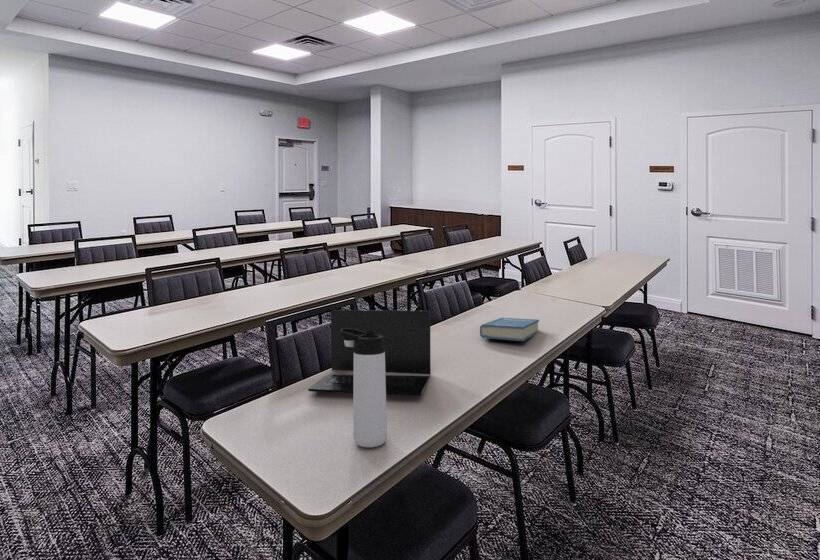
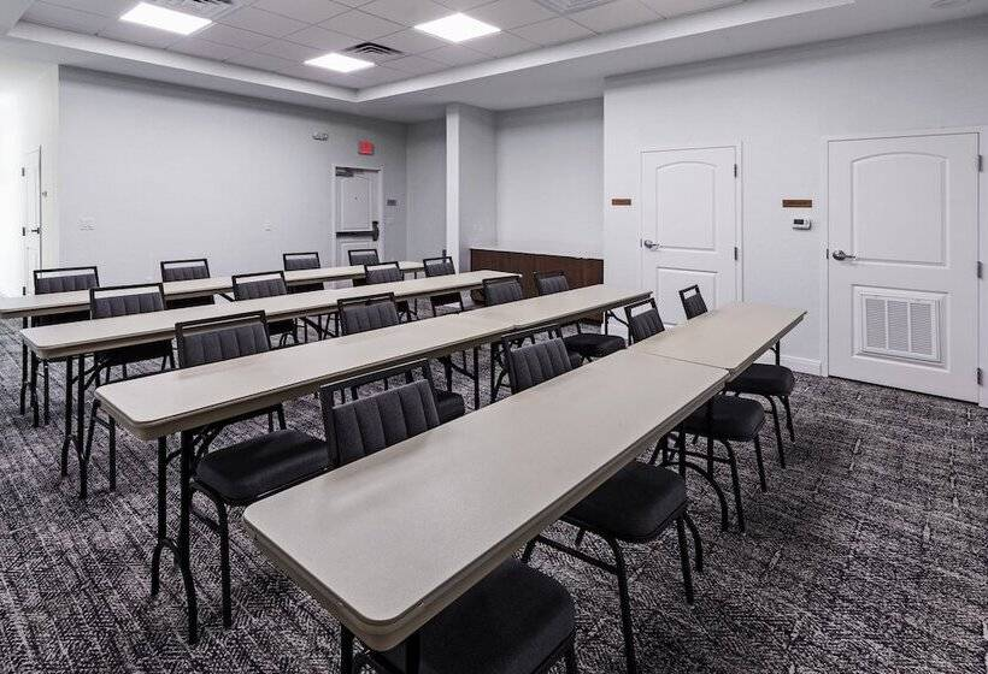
- laptop (384, 347)
- thermos bottle (362, 385)
- hardback book (510, 328)
